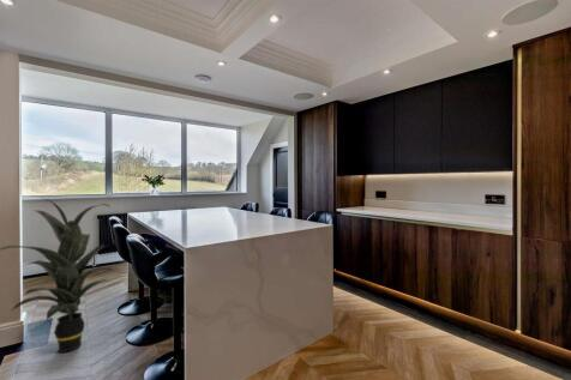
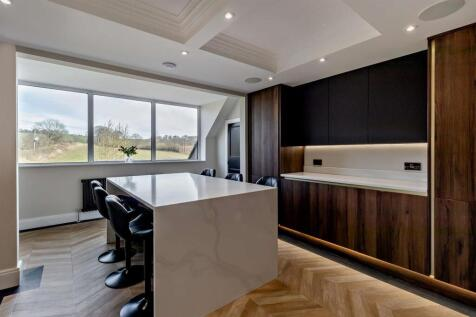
- indoor plant (62, 272)
